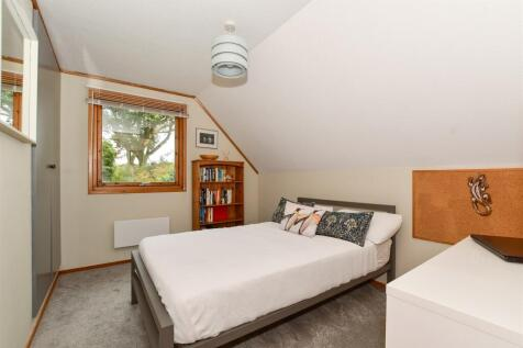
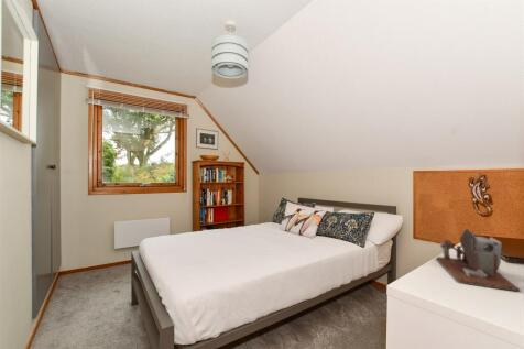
+ desk organizer (471, 249)
